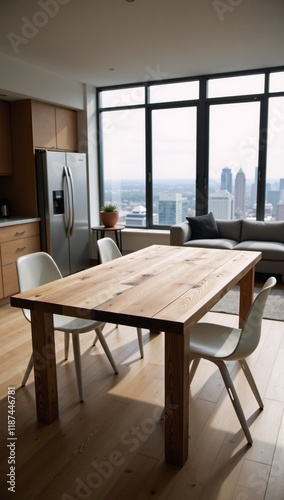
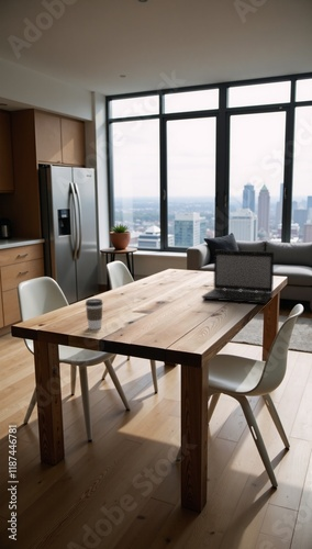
+ laptop (237, 276)
+ coffee cup (94, 314)
